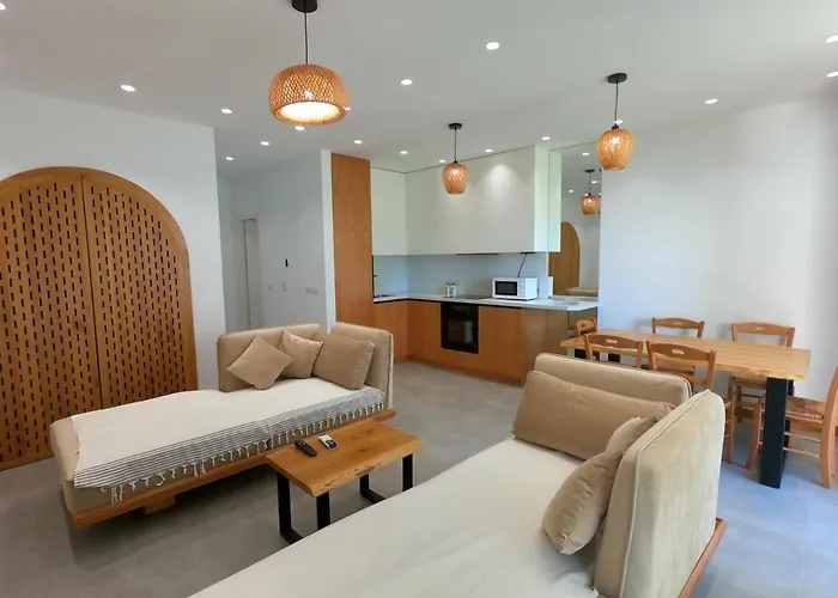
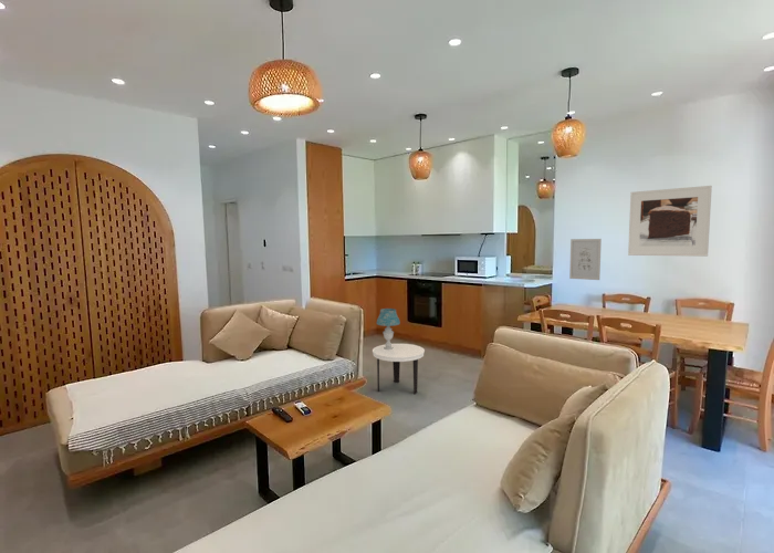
+ side table (398, 368)
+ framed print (667, 222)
+ wall art (585, 259)
+ table lamp (388, 328)
